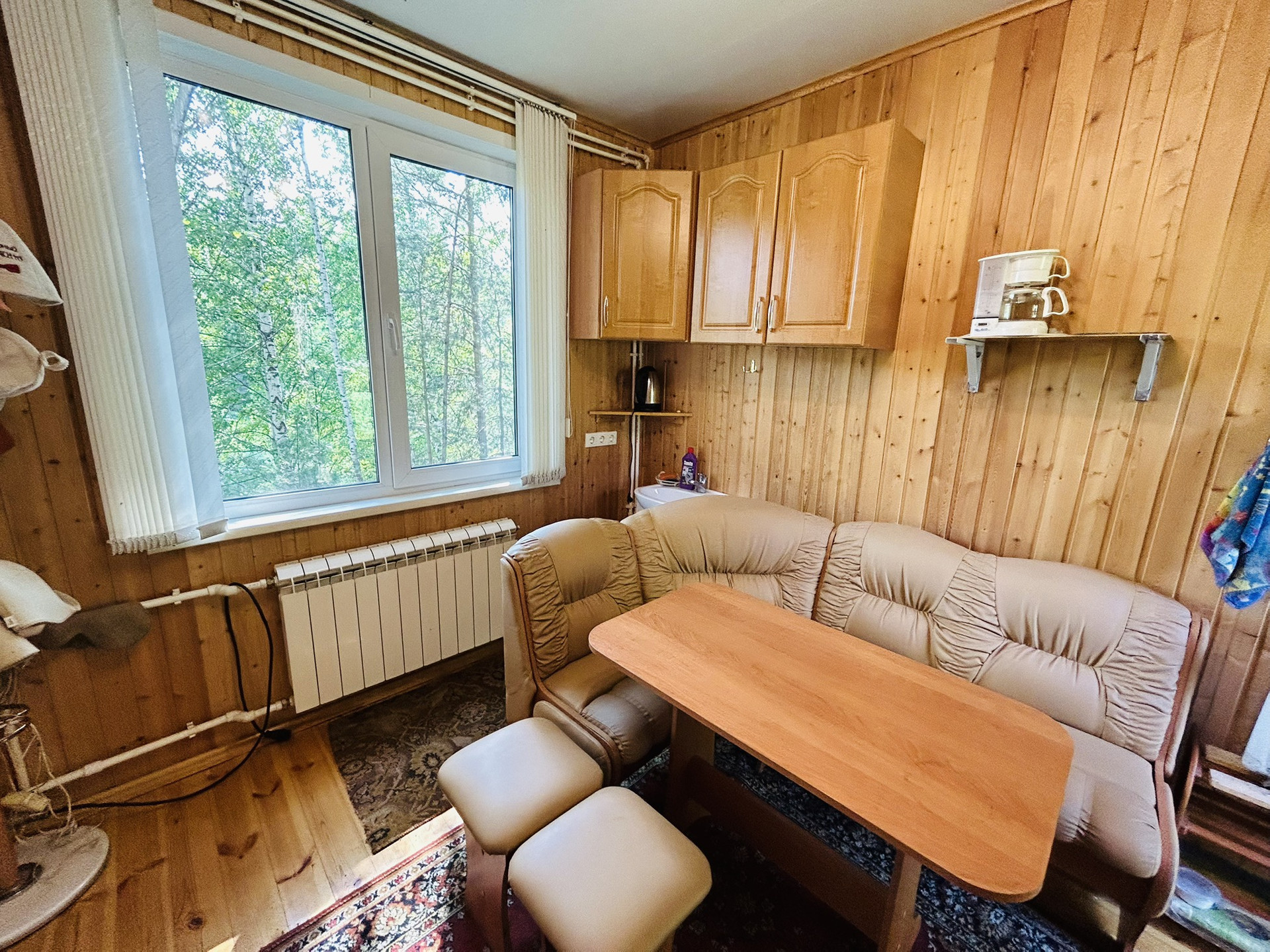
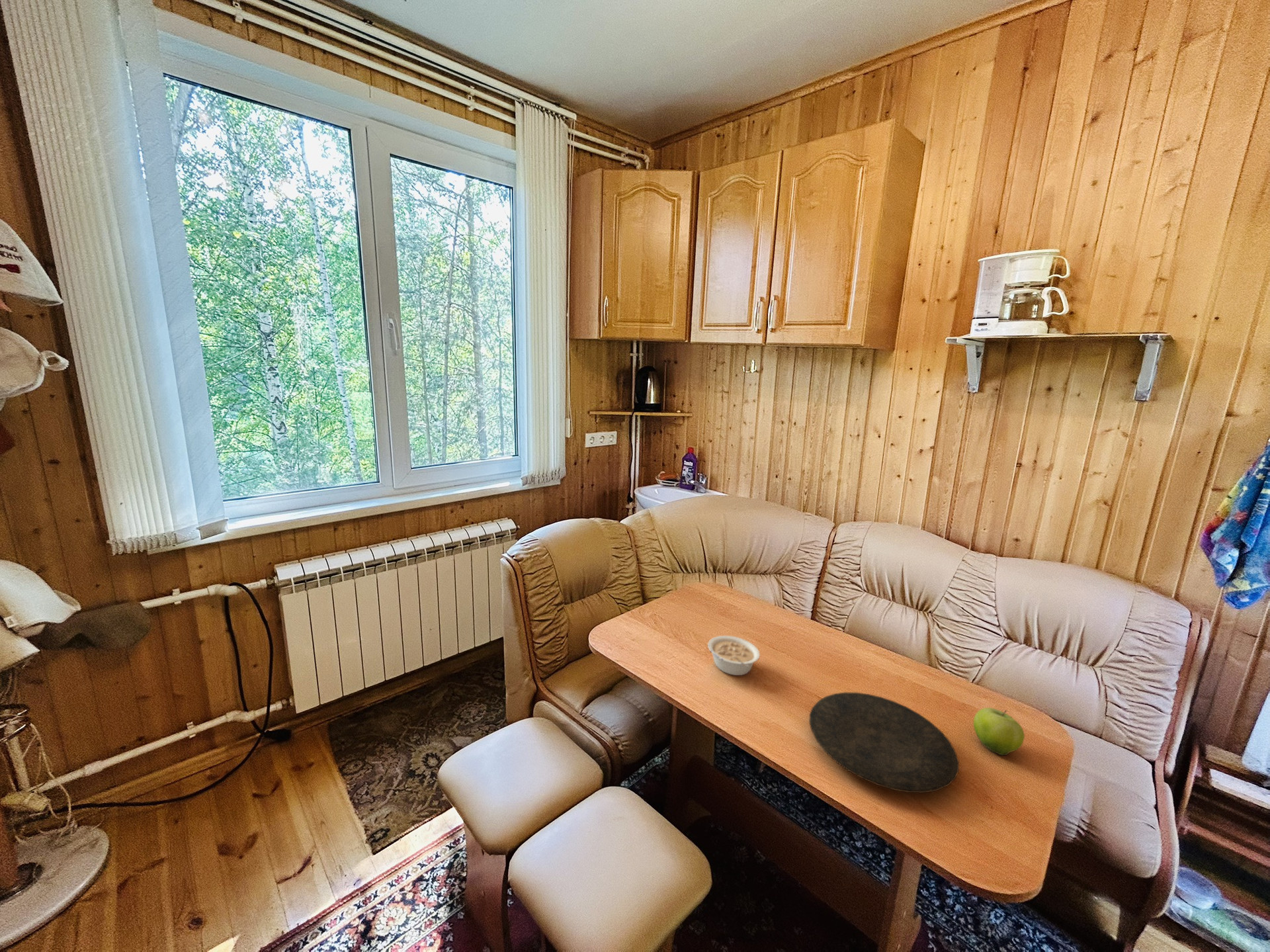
+ plate (879, 740)
+ fruit (998, 729)
+ legume (734, 656)
